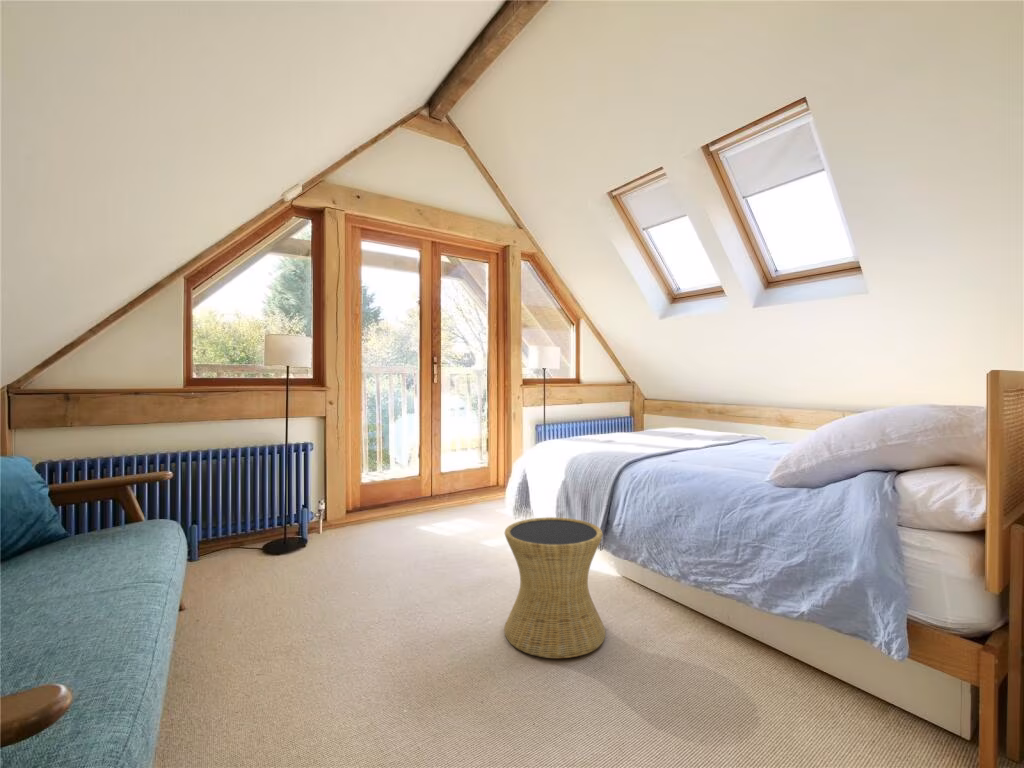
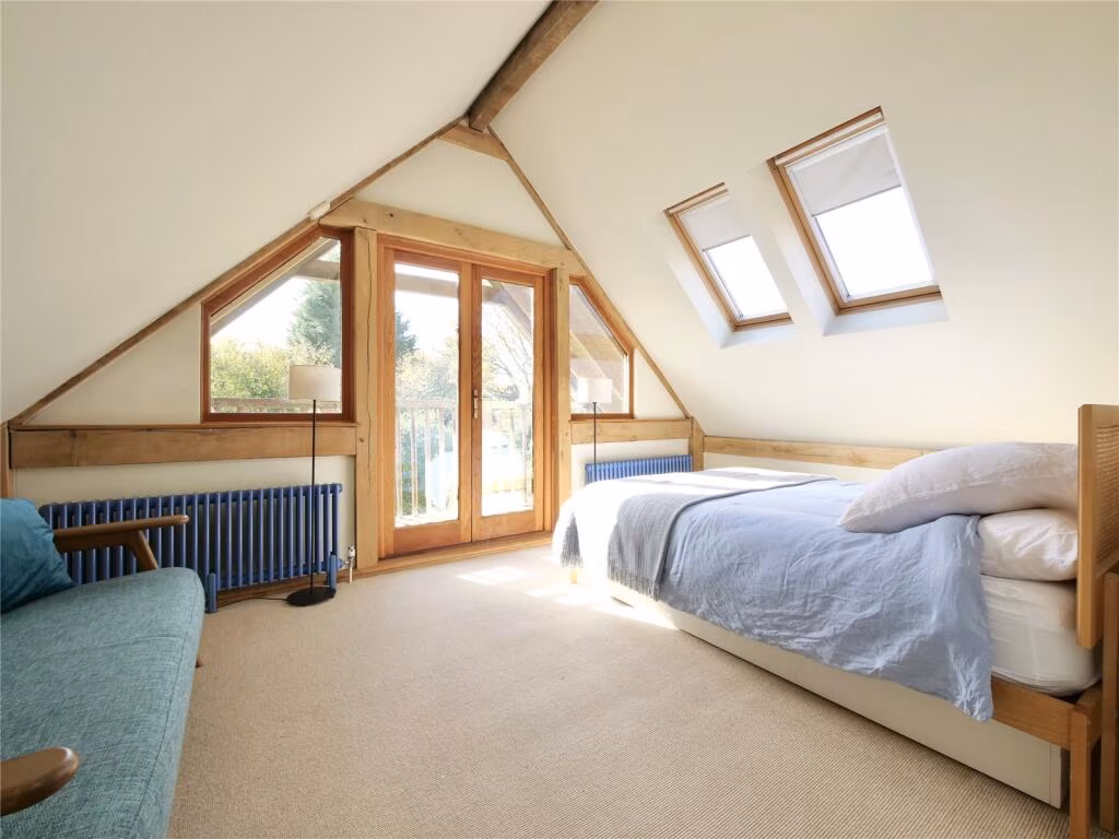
- side table (553, 580)
